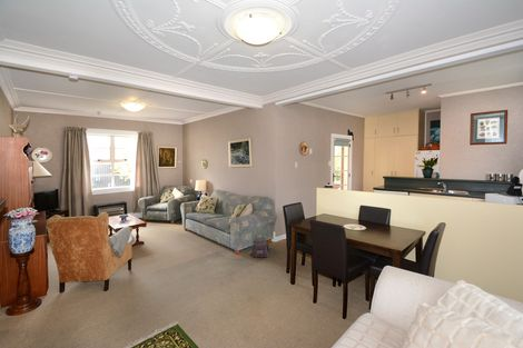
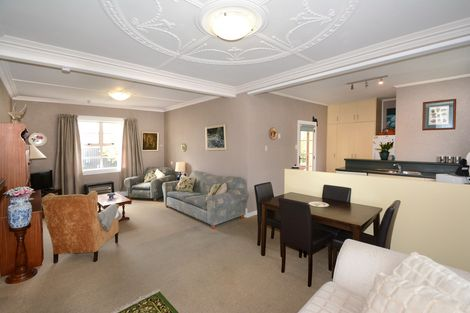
- air purifier (259, 247)
